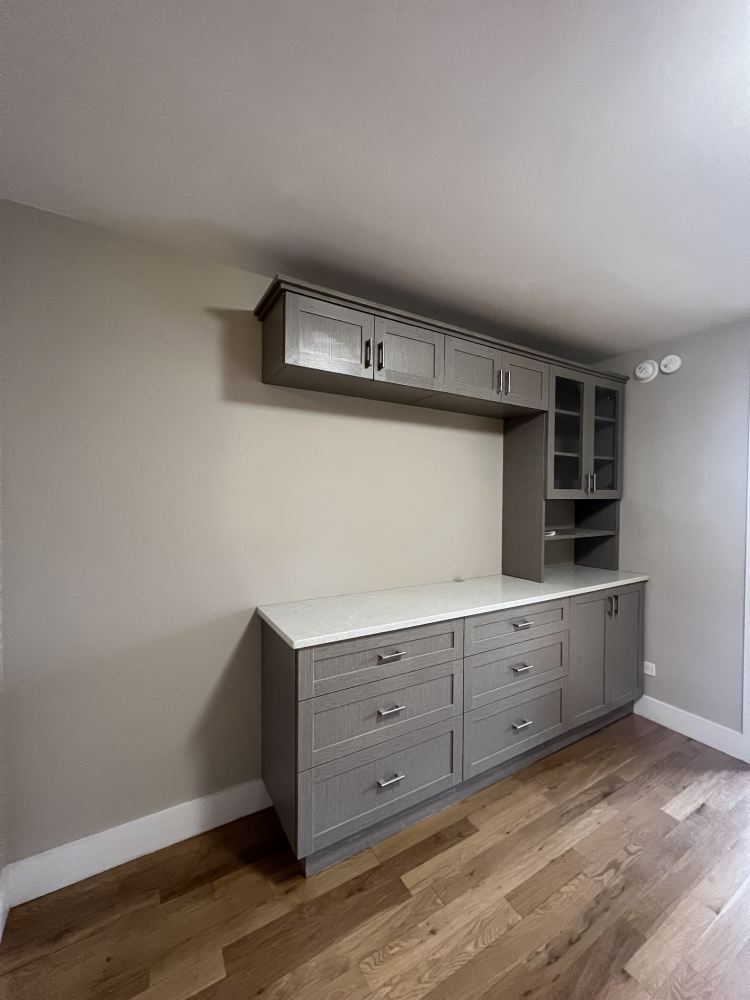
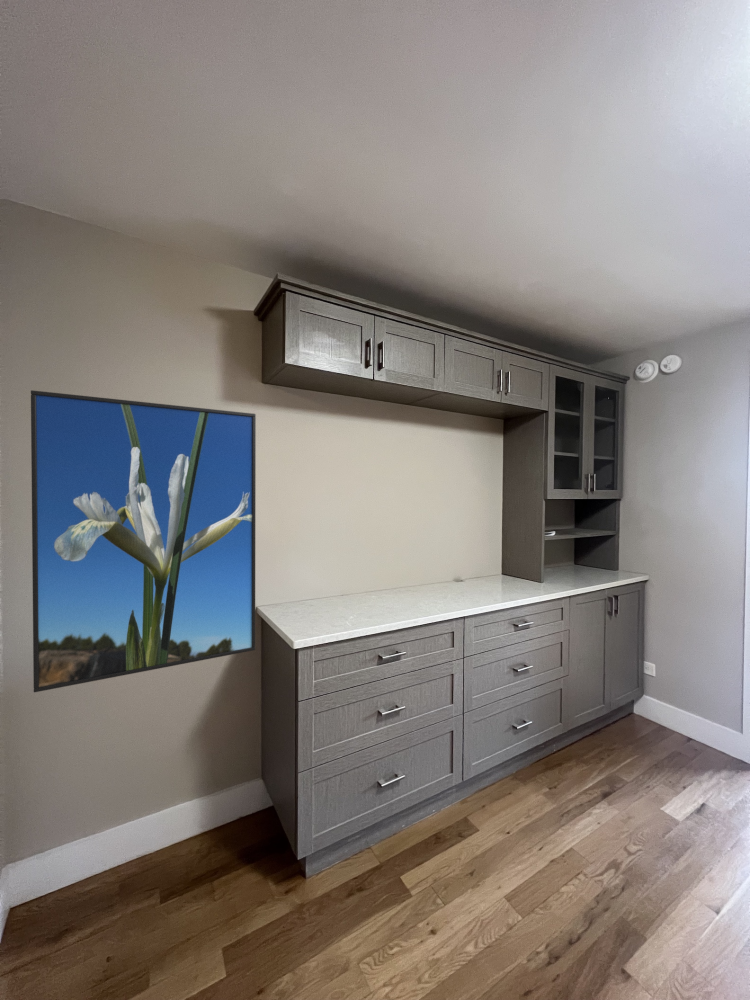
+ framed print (157, 536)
